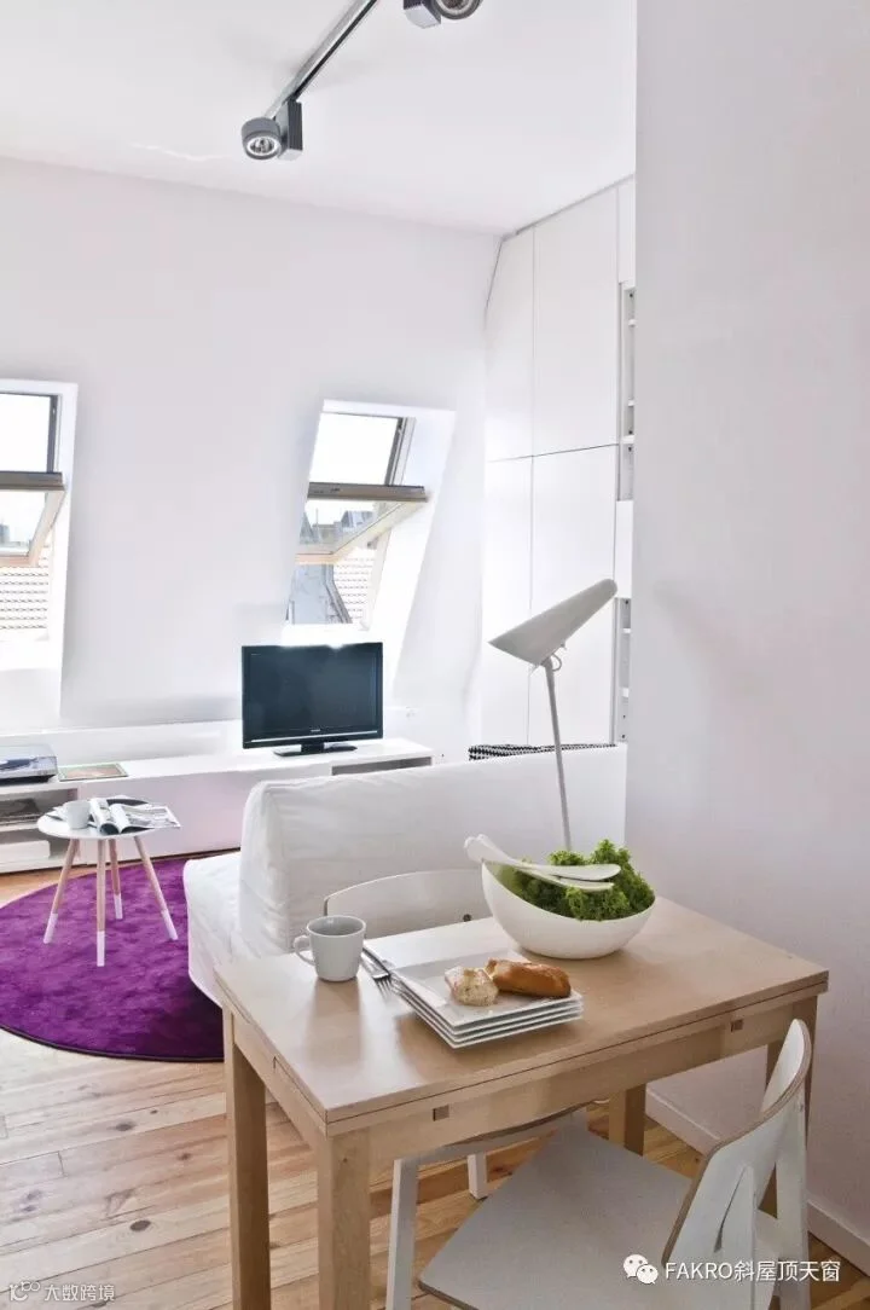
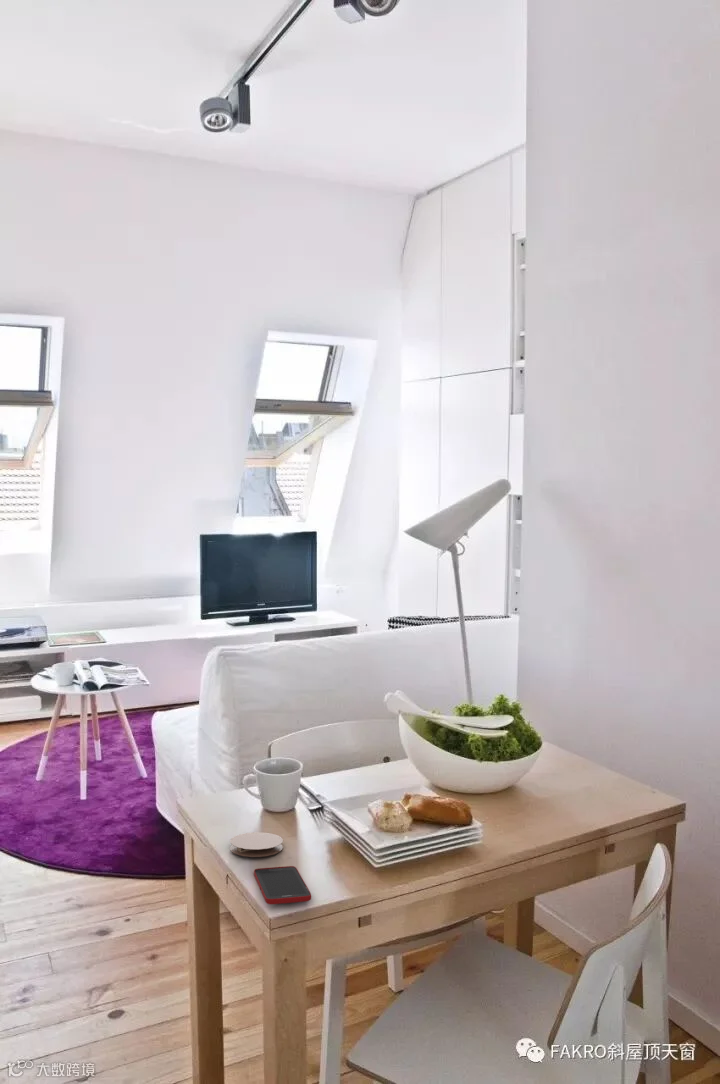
+ coaster (256, 844)
+ cell phone (281, 884)
